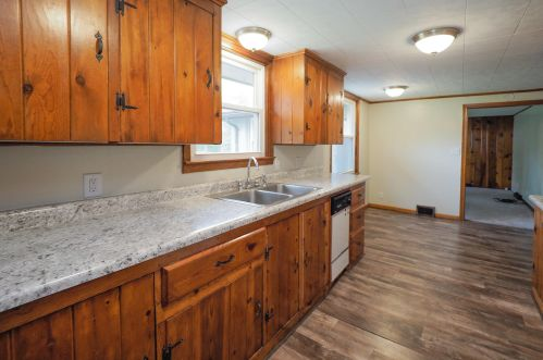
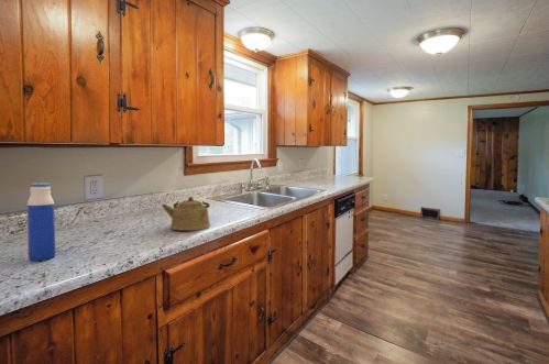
+ water bottle (41, 220)
+ kettle (186, 211)
